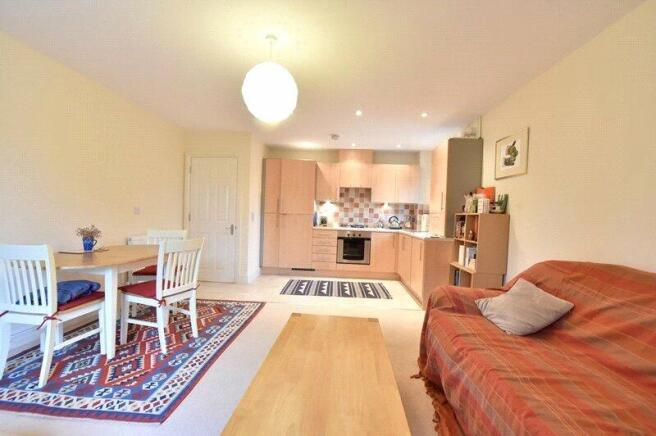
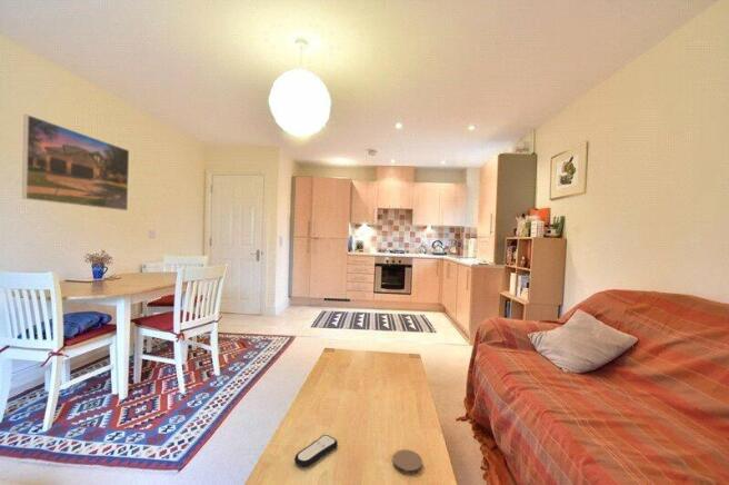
+ coaster (407, 461)
+ remote control (316, 449)
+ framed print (83, 170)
